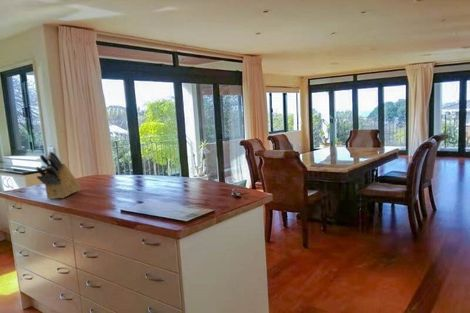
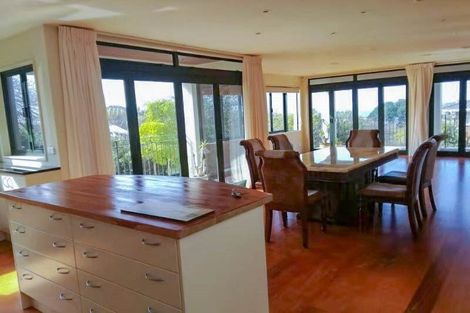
- knife block (58, 173)
